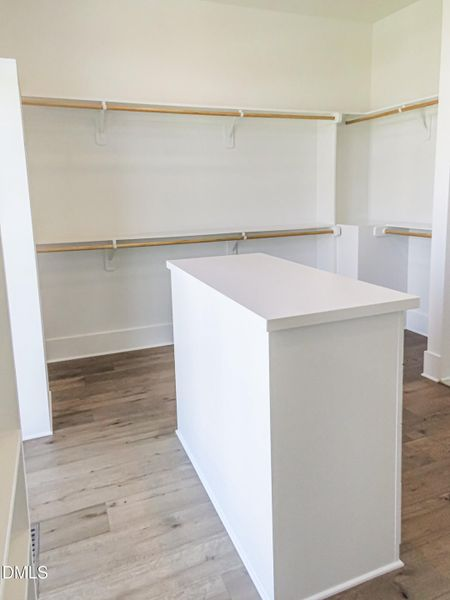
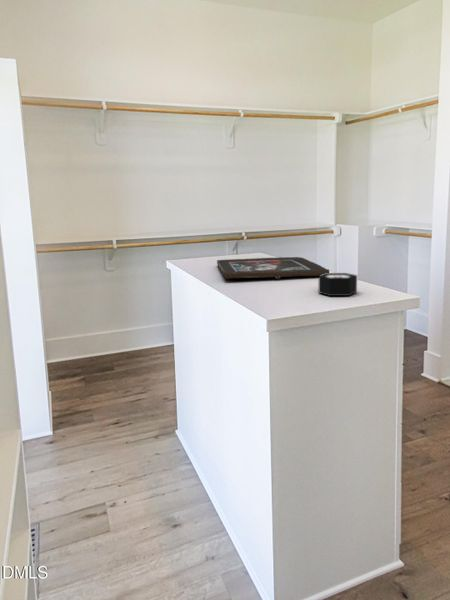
+ jewelry box (337, 284)
+ religious icon (267, 267)
